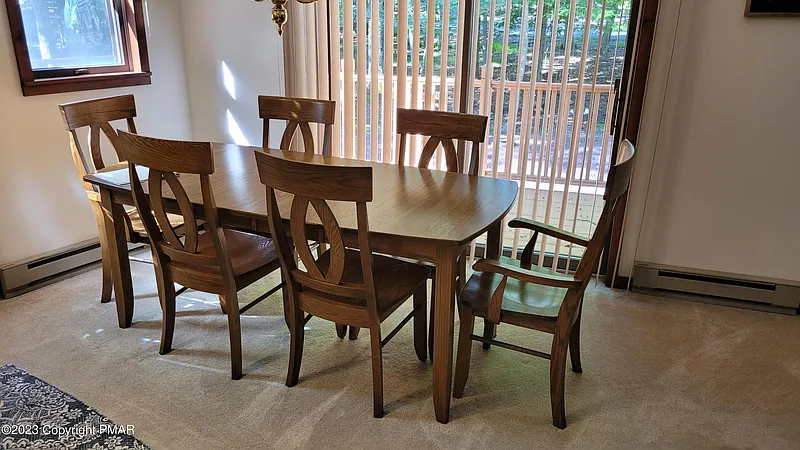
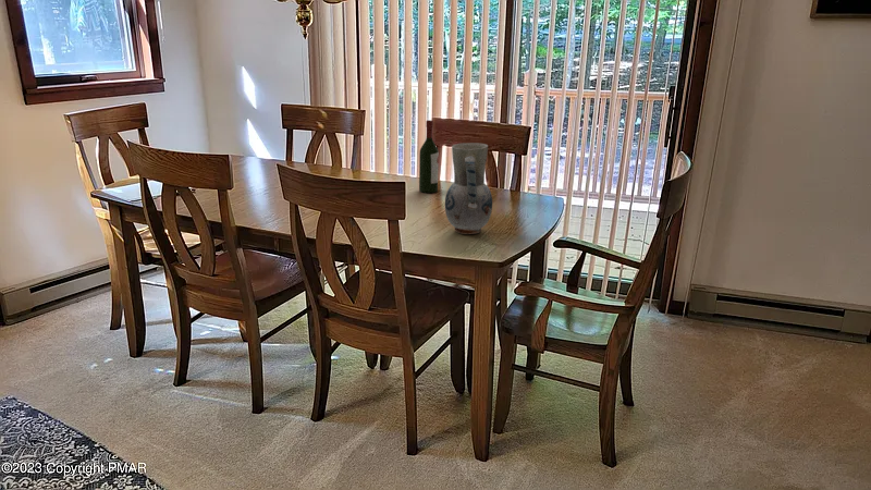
+ wine bottle (429, 156)
+ vase (468, 188)
